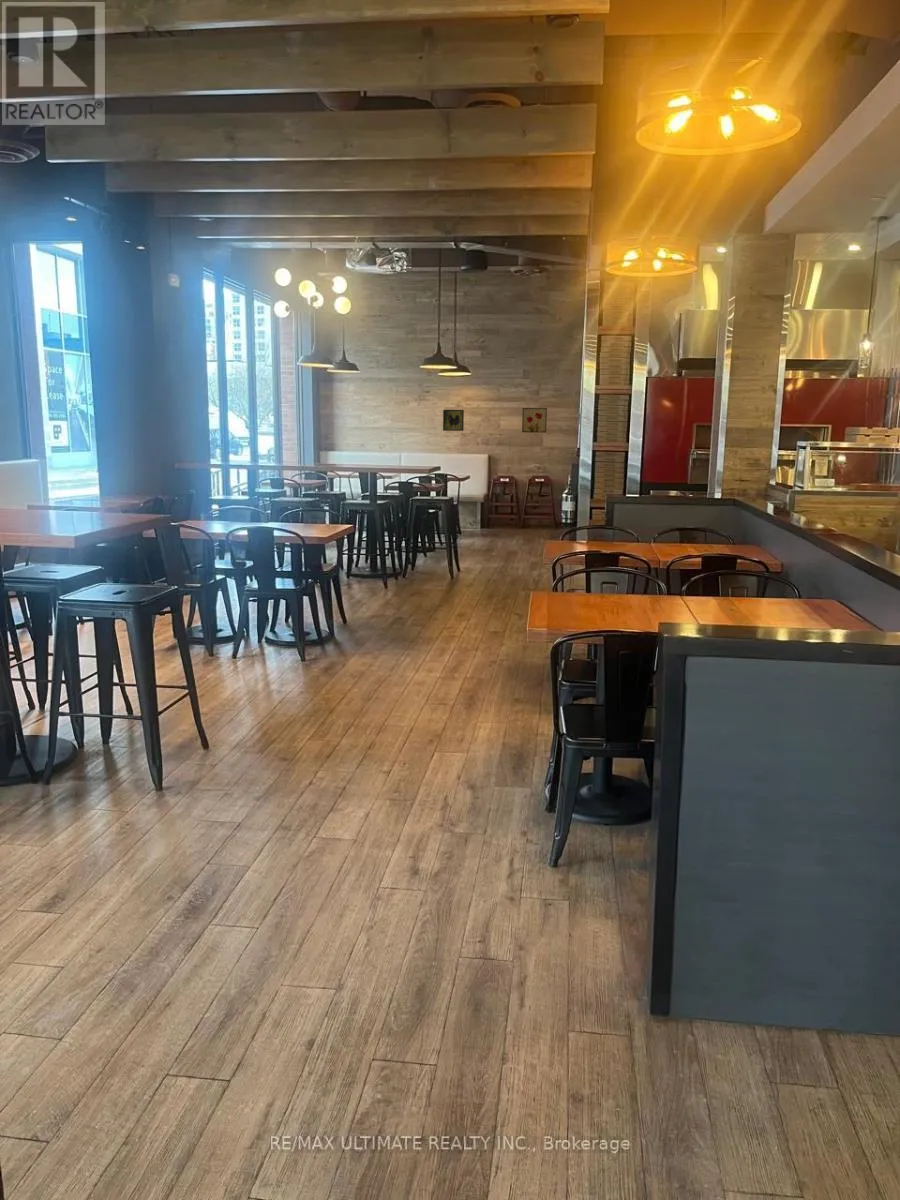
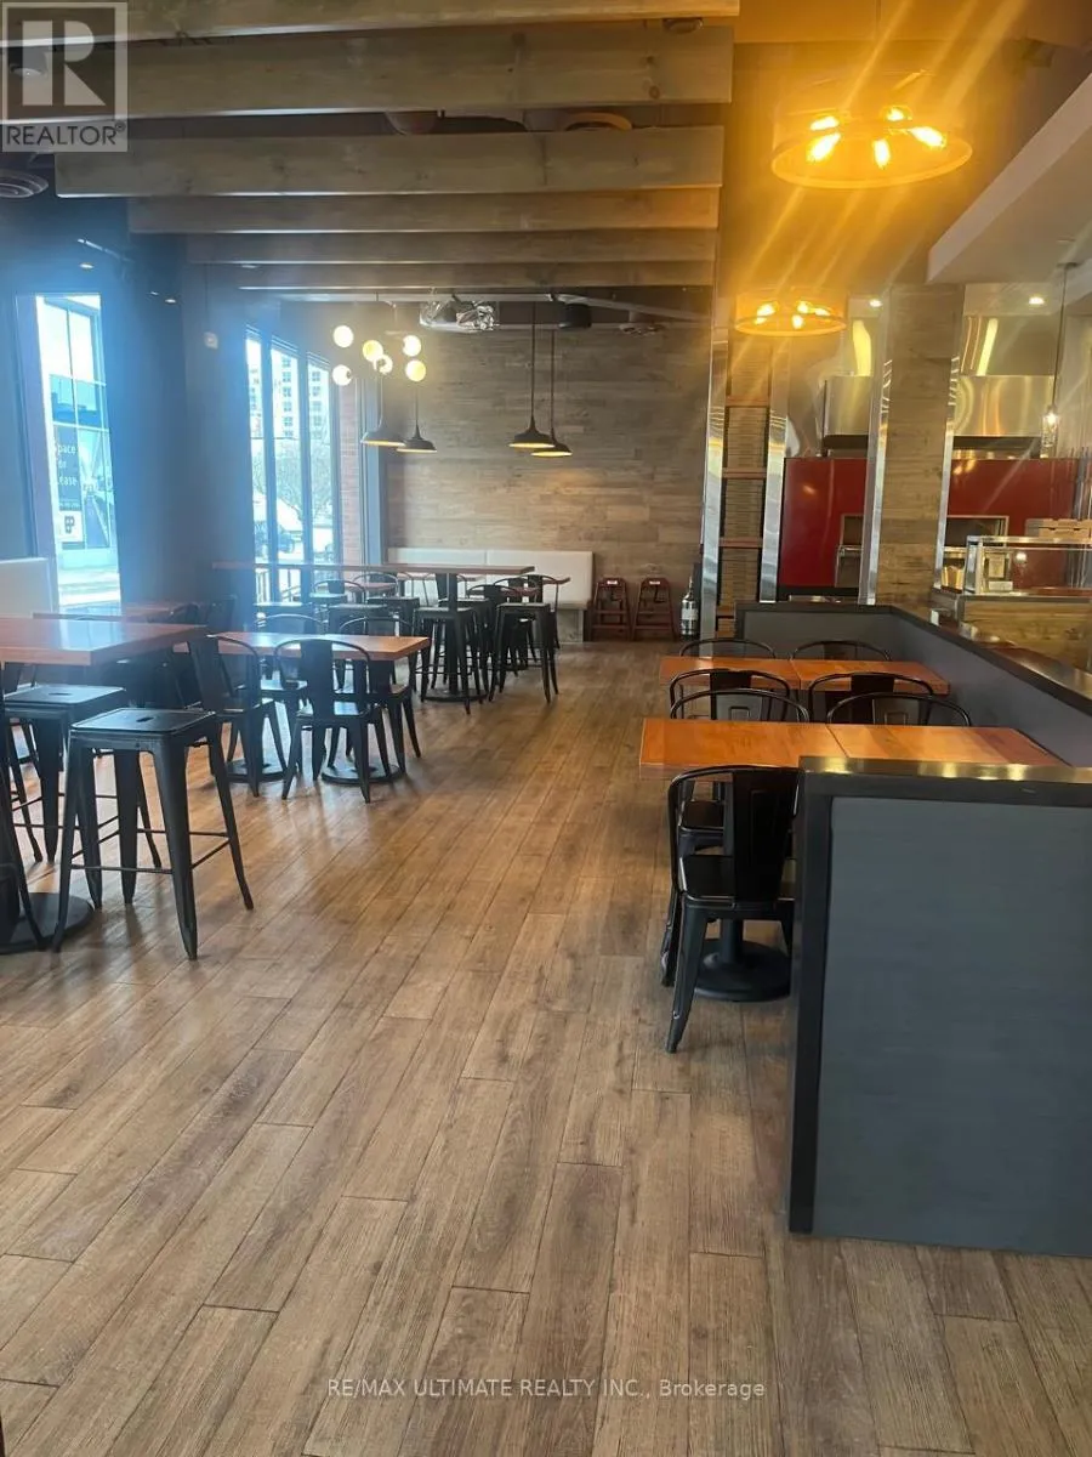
- wall art (534, 420)
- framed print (453, 420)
